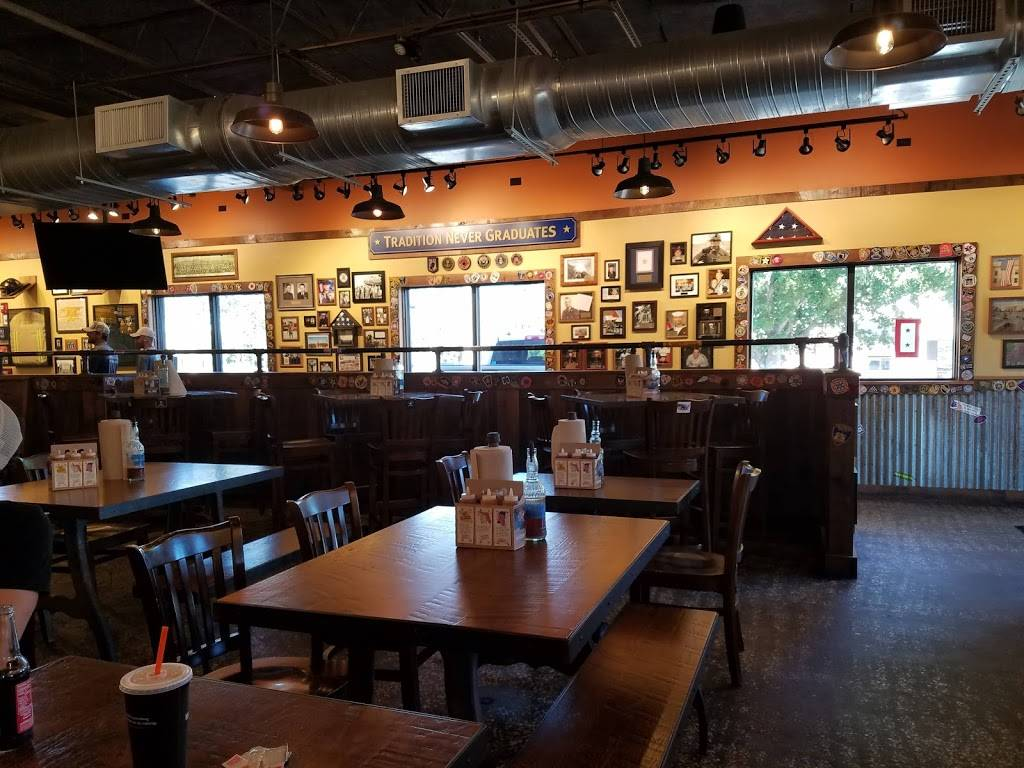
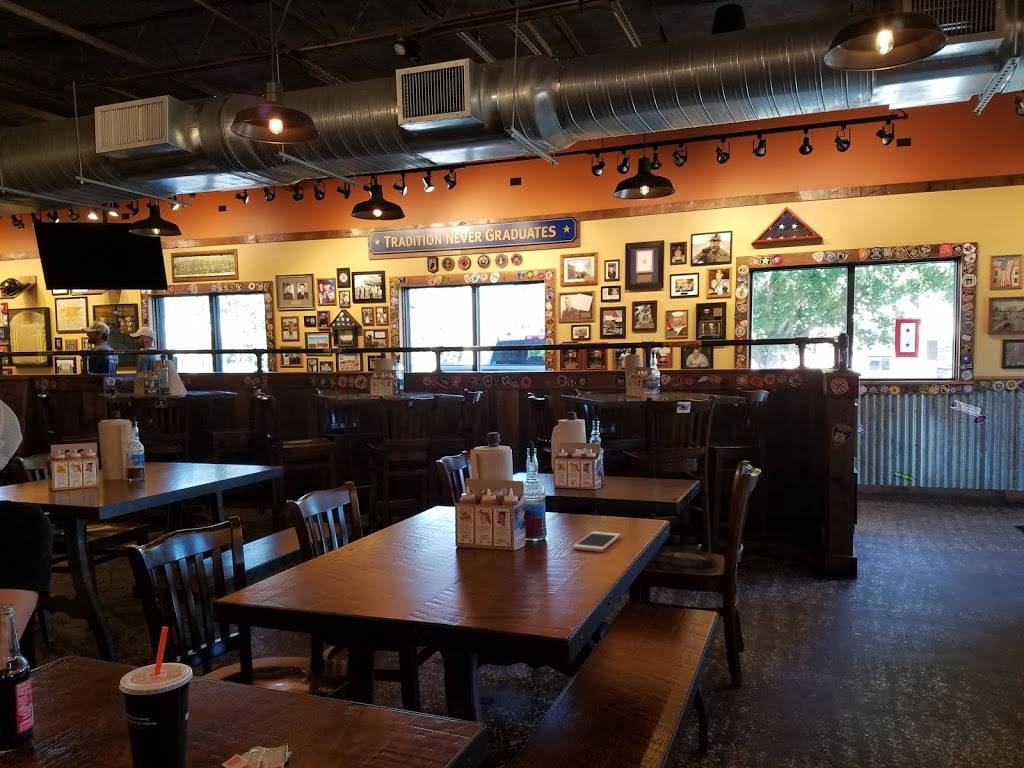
+ cell phone (597, 541)
